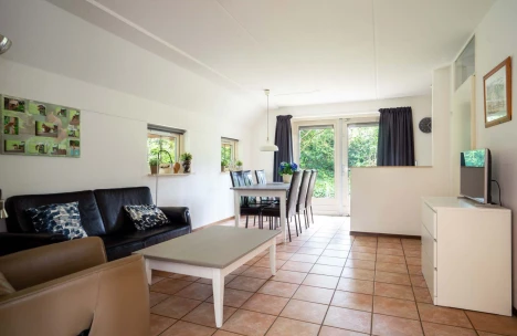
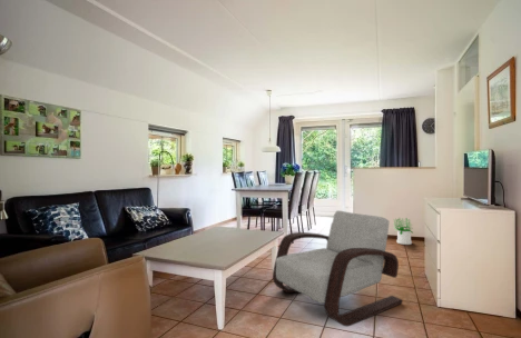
+ armchair (333, 257)
+ potted plant (402, 230)
